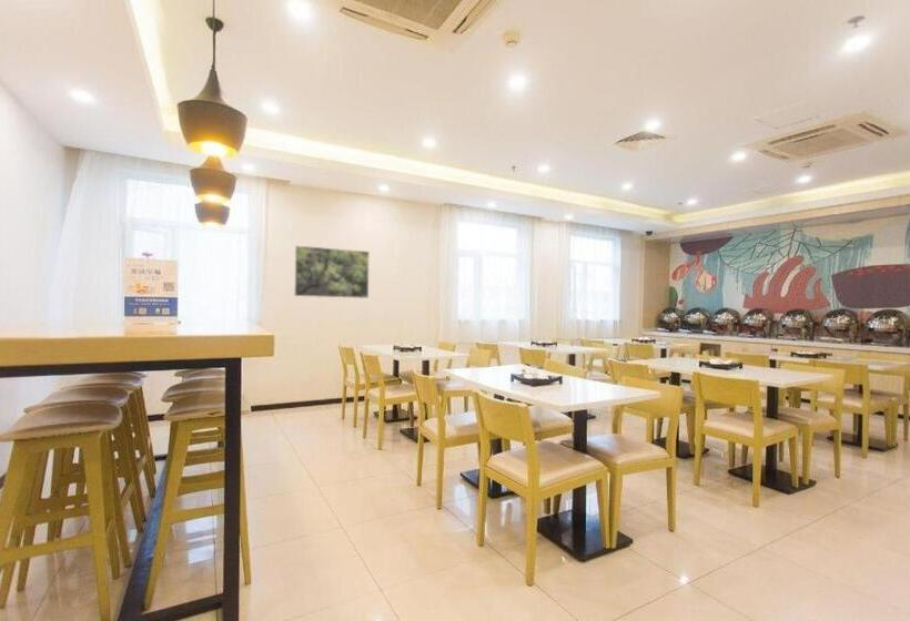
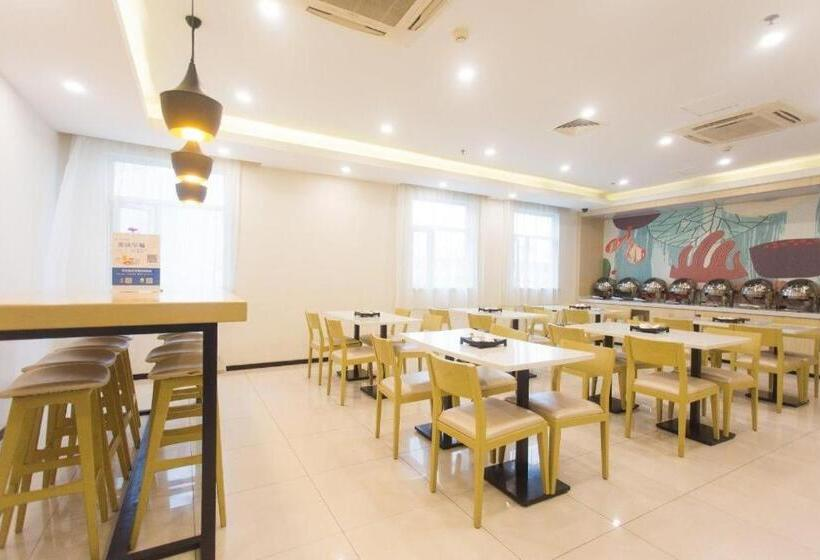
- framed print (333, 273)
